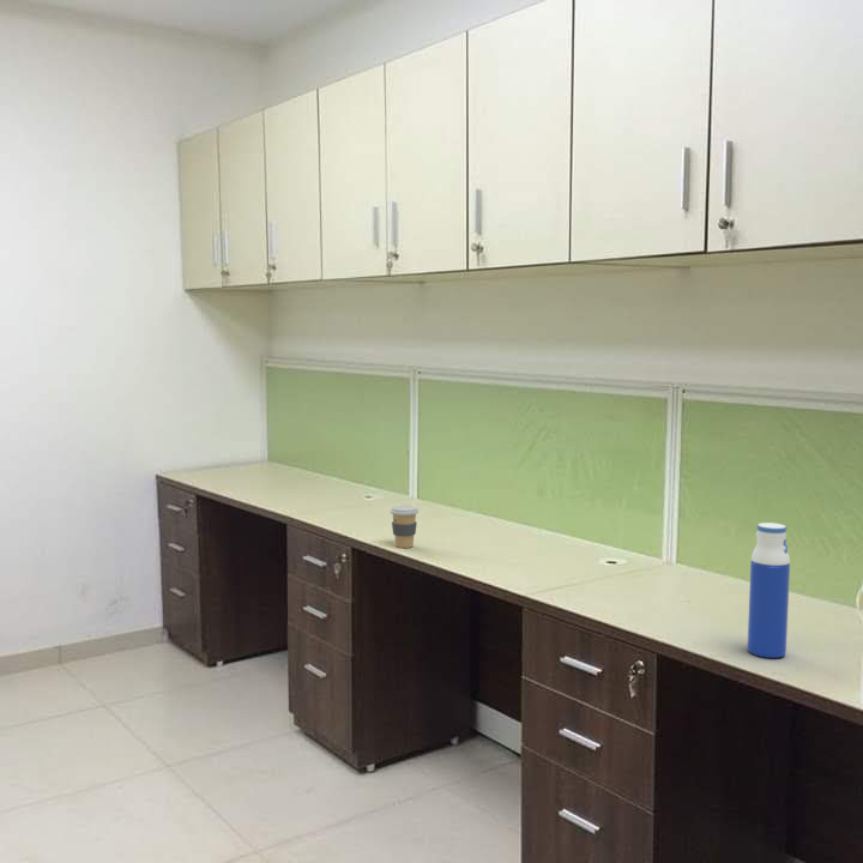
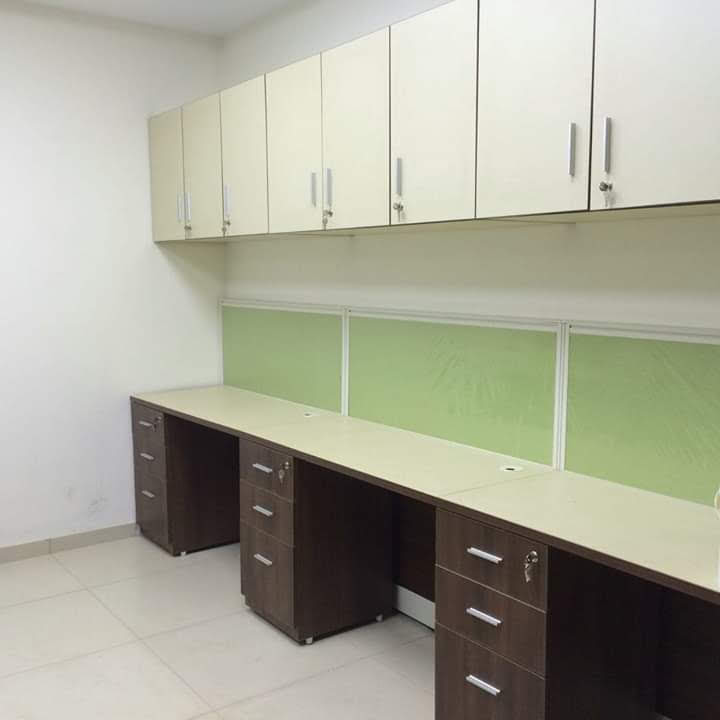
- water bottle (768, 589)
- coffee cup (404, 526)
